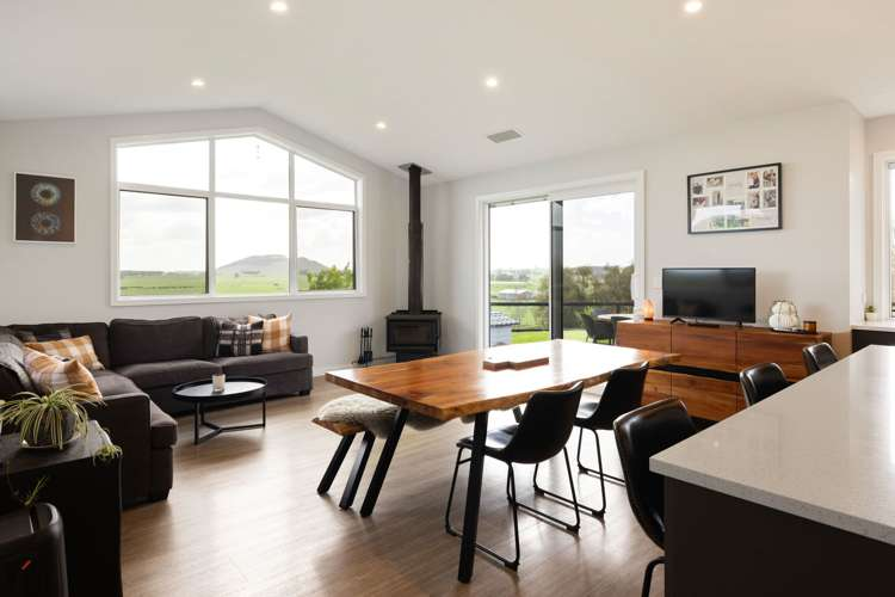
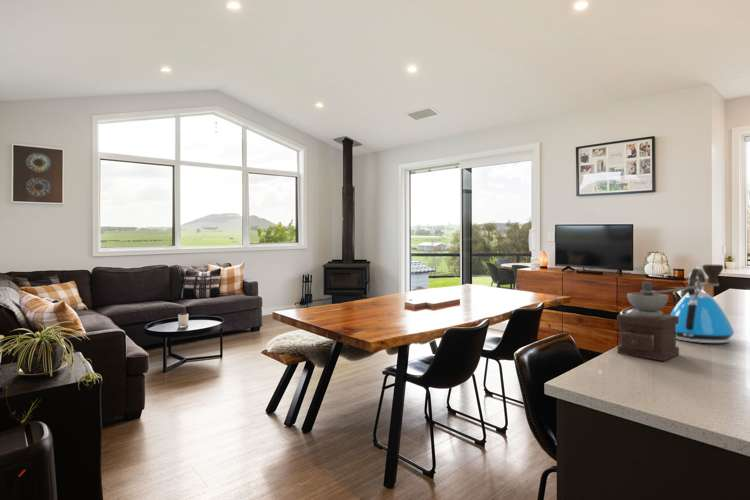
+ coffee grinder (668, 315)
+ kettle (697, 303)
